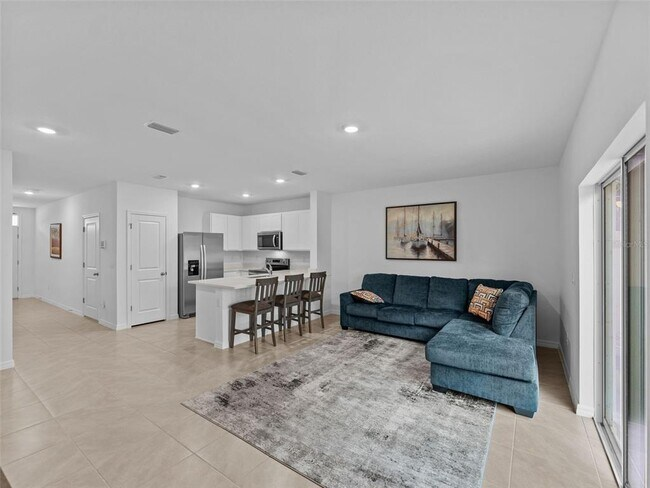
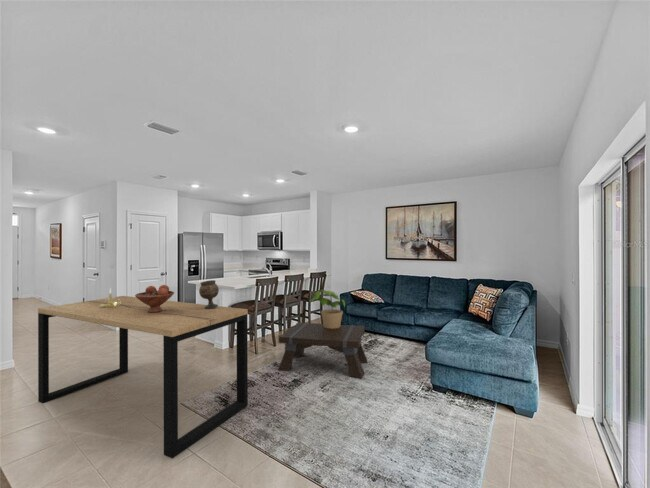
+ candle holder (111, 296)
+ goblet (209, 294)
+ potted plant (325, 310)
+ coffee table (324, 345)
+ fruit bowl (155, 298)
+ dining table (127, 356)
